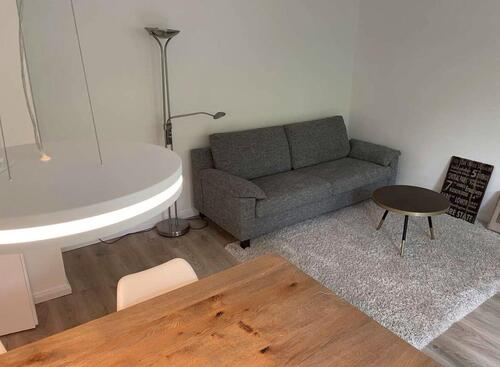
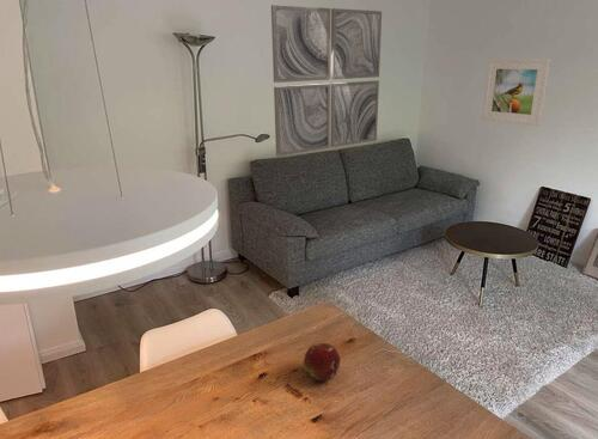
+ wall art (329, 79)
+ fruit (319, 360)
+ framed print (513, 91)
